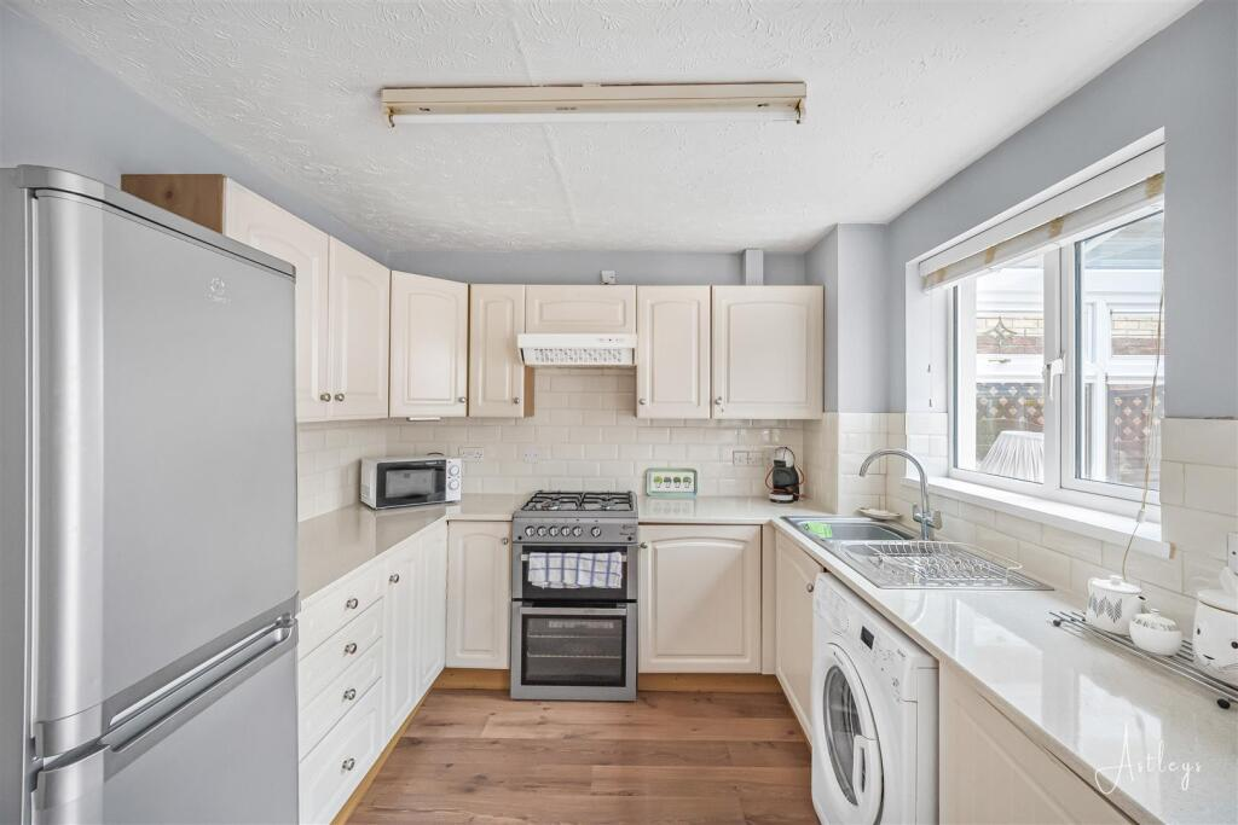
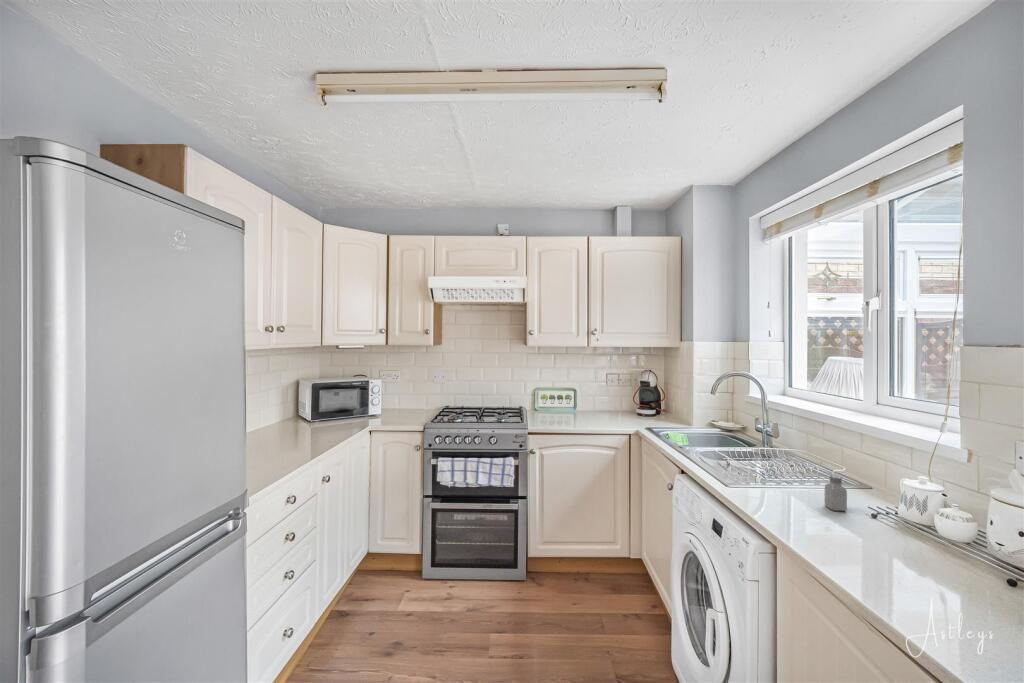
+ saltshaker (835, 492)
